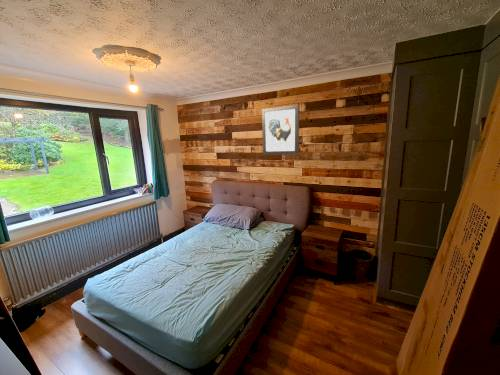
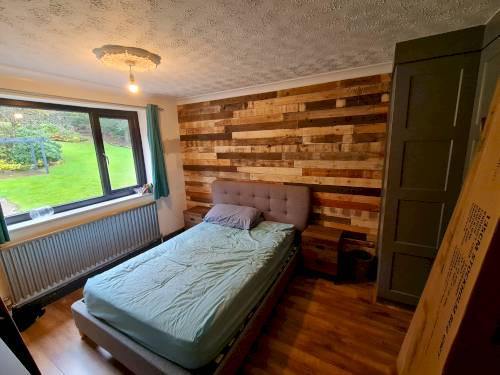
- wall art (279, 131)
